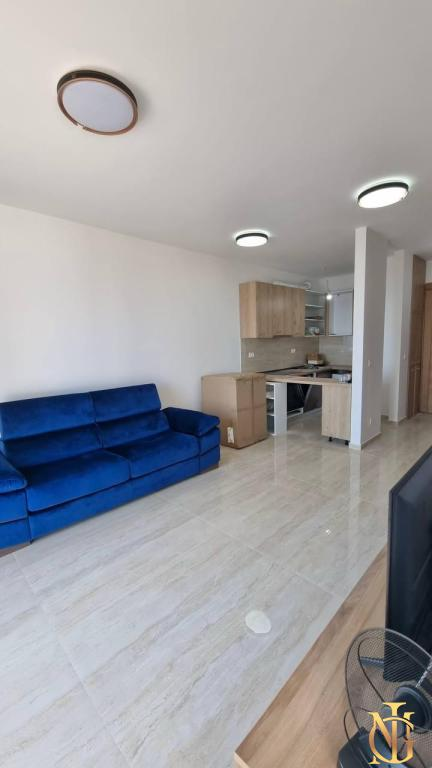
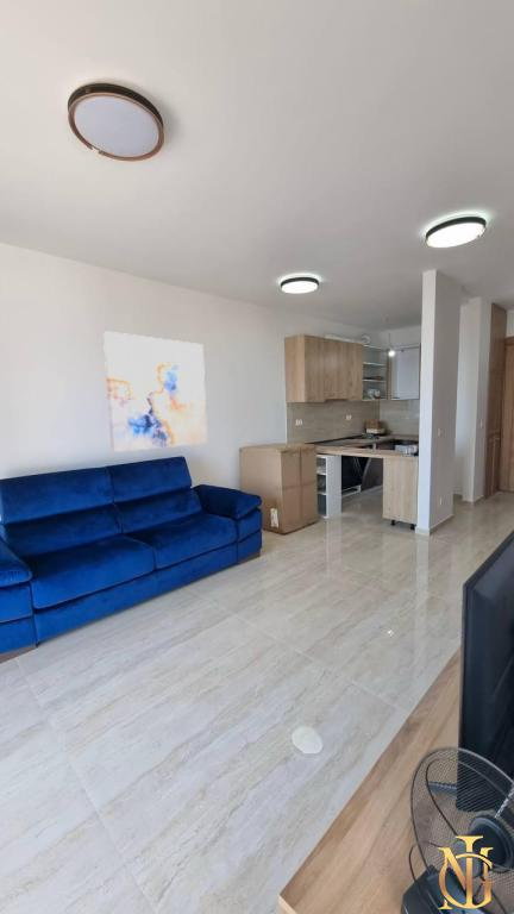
+ wall art (159, 394)
